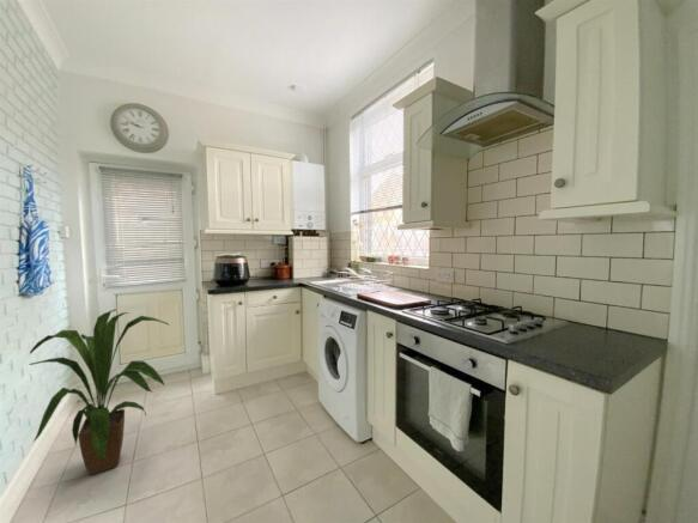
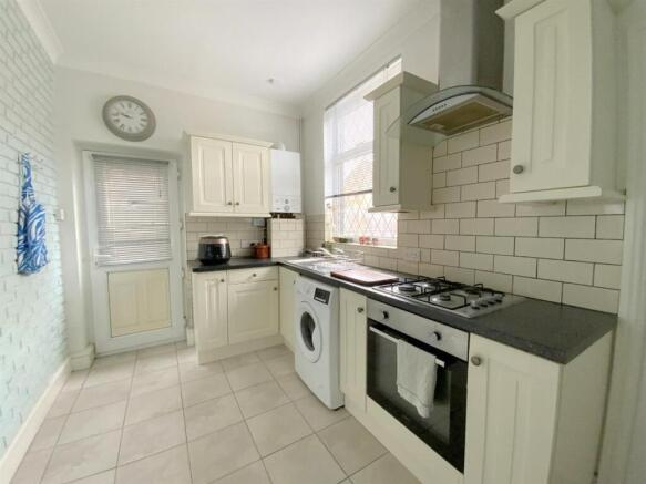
- house plant (105, 379)
